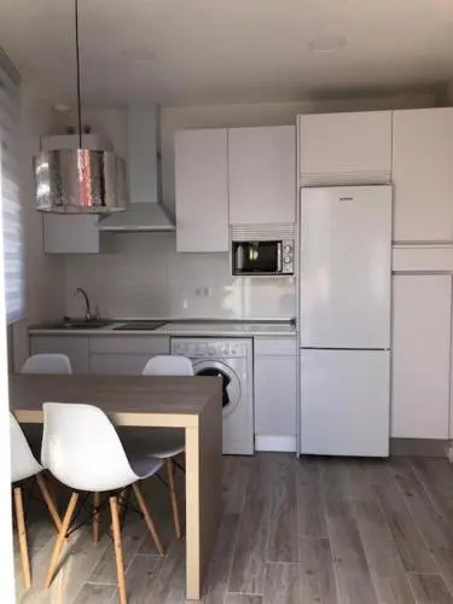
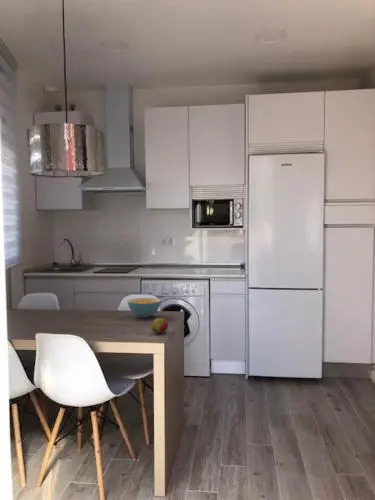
+ fruit (159, 325)
+ cereal bowl (144, 308)
